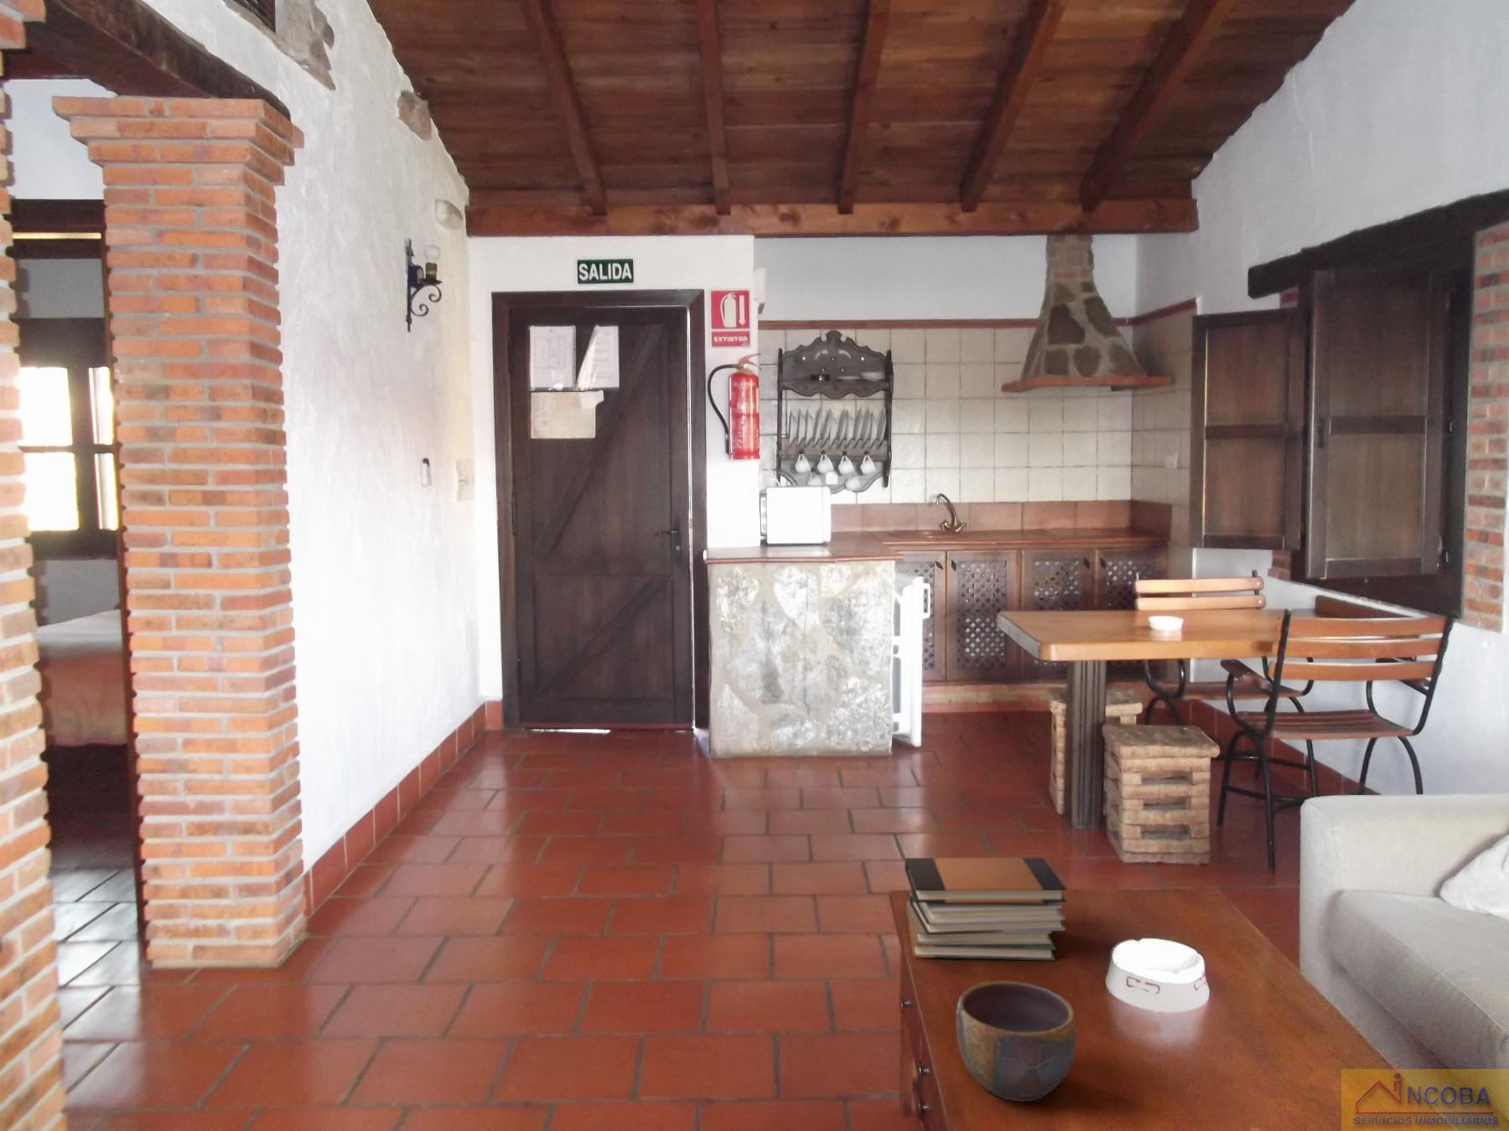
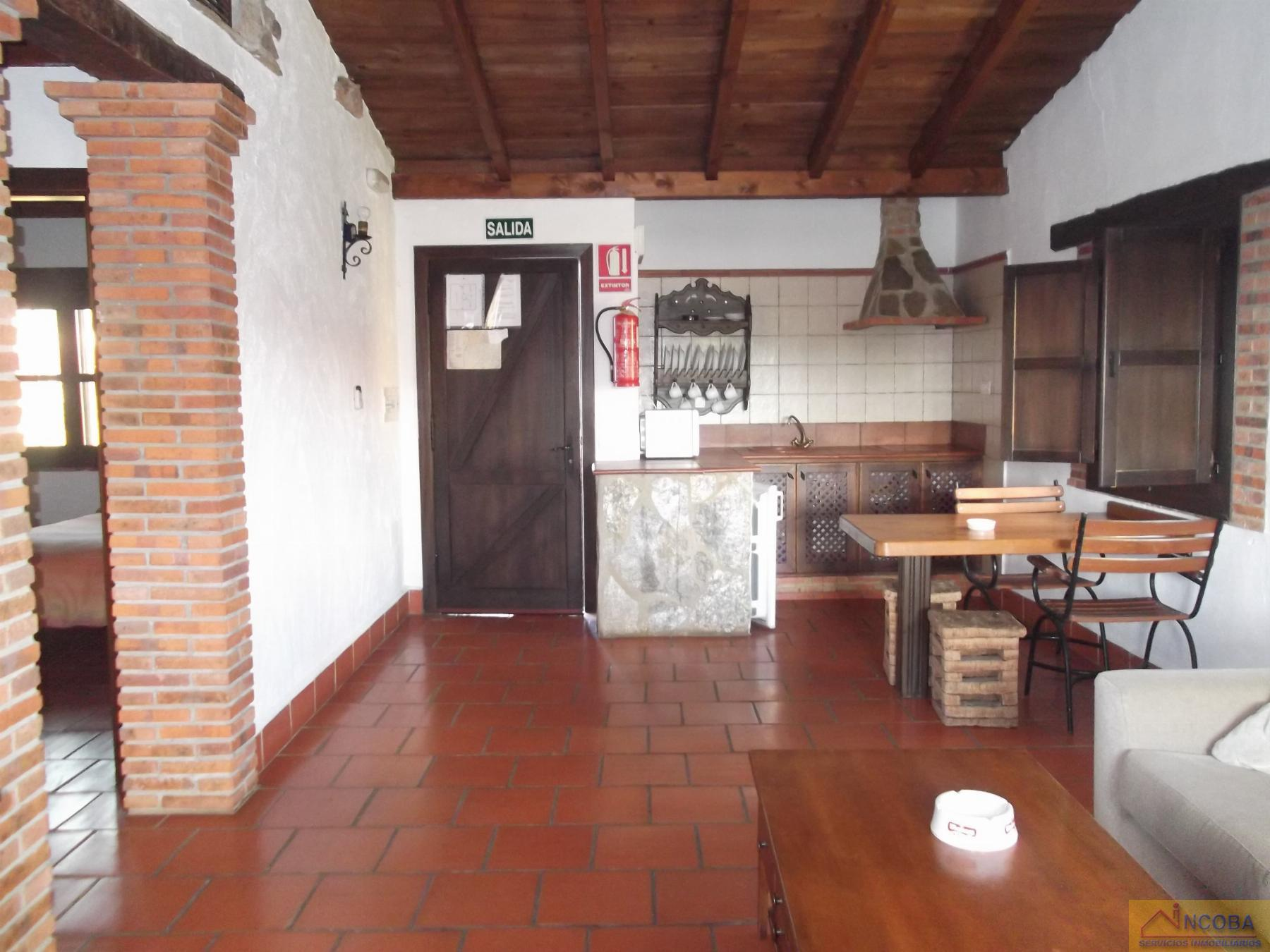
- book stack (981, 908)
- bowl (1015, 1044)
